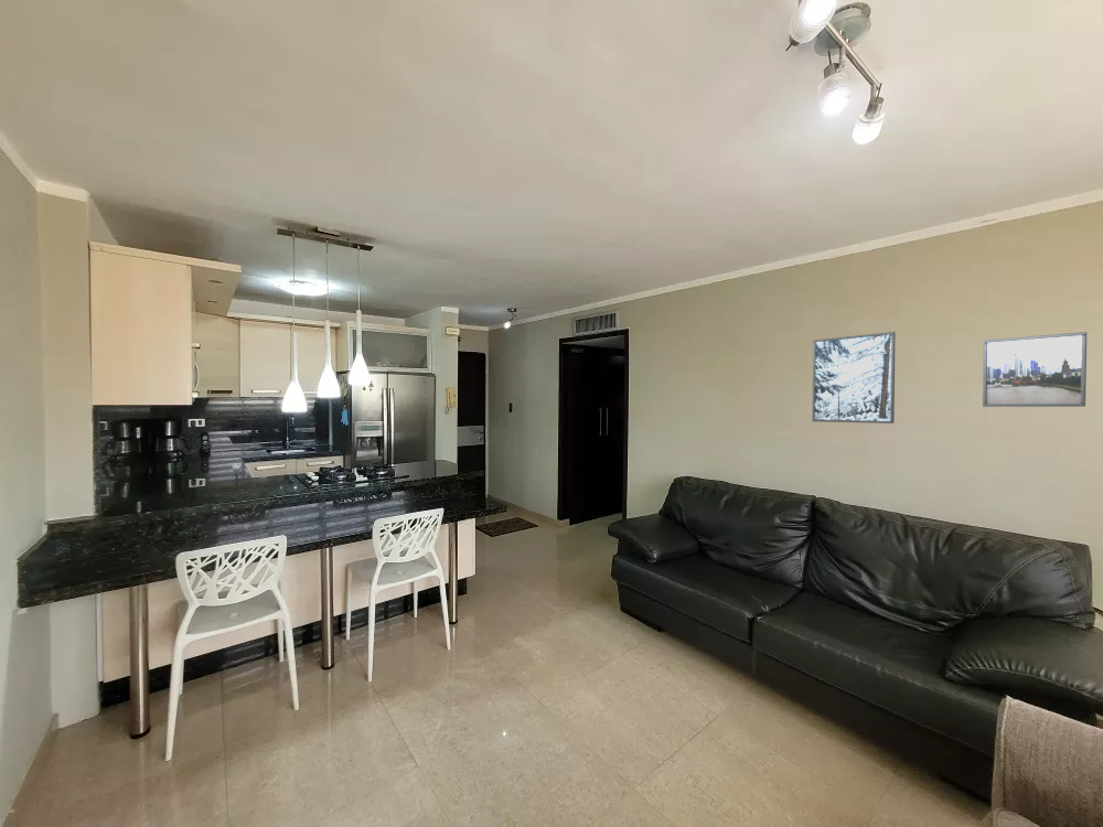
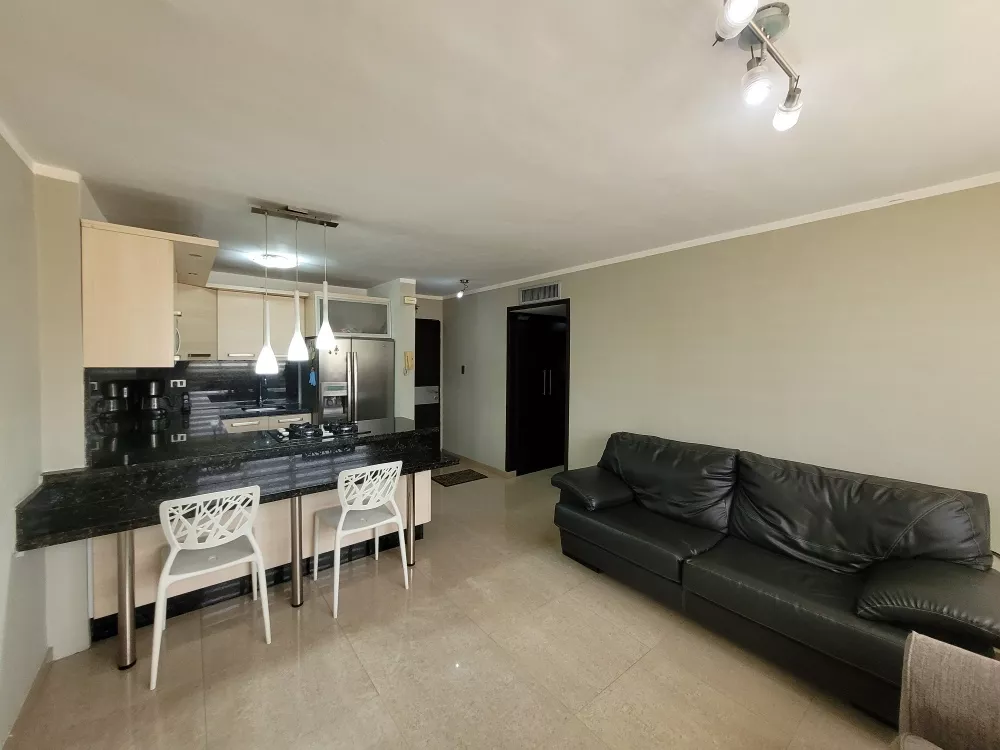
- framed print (1031, 370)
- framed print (850, 379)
